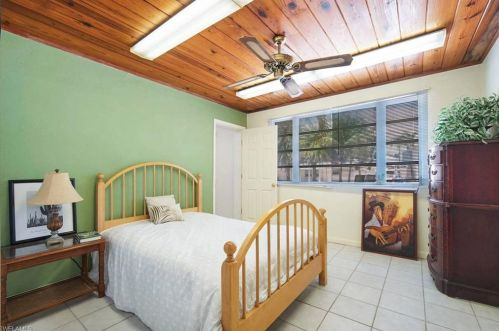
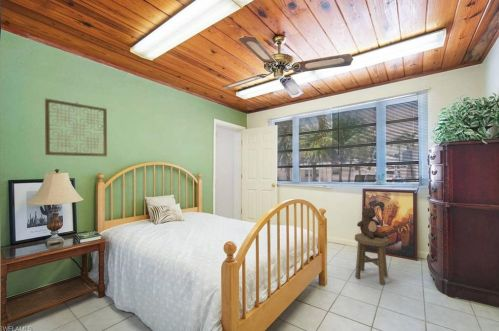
+ teddy bear (371, 221)
+ wall art (78, 128)
+ stool (370, 258)
